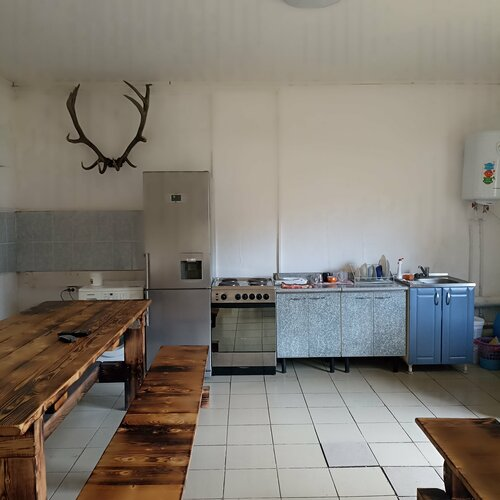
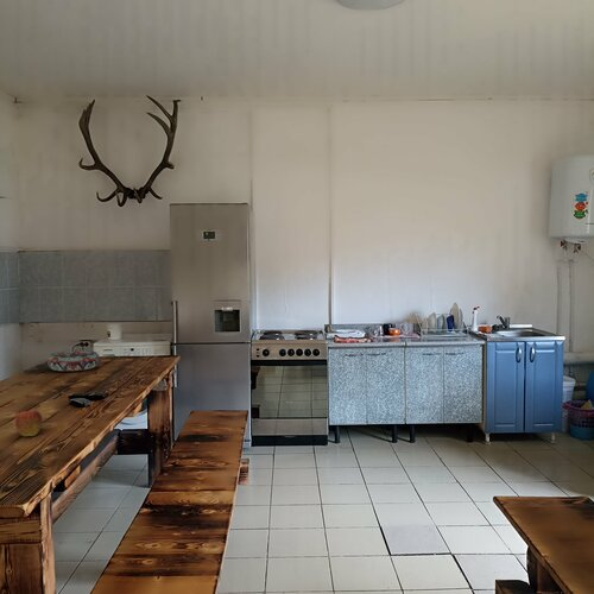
+ apple (29, 421)
+ decorative bowl (74, 360)
